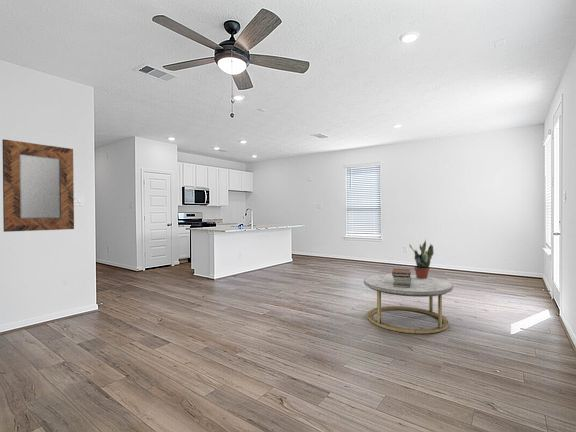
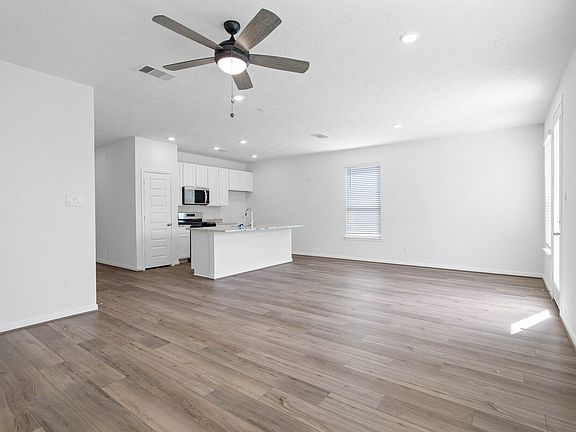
- potted plant (419, 257)
- coffee table (406, 295)
- home mirror (40, 187)
- book stack (401, 277)
